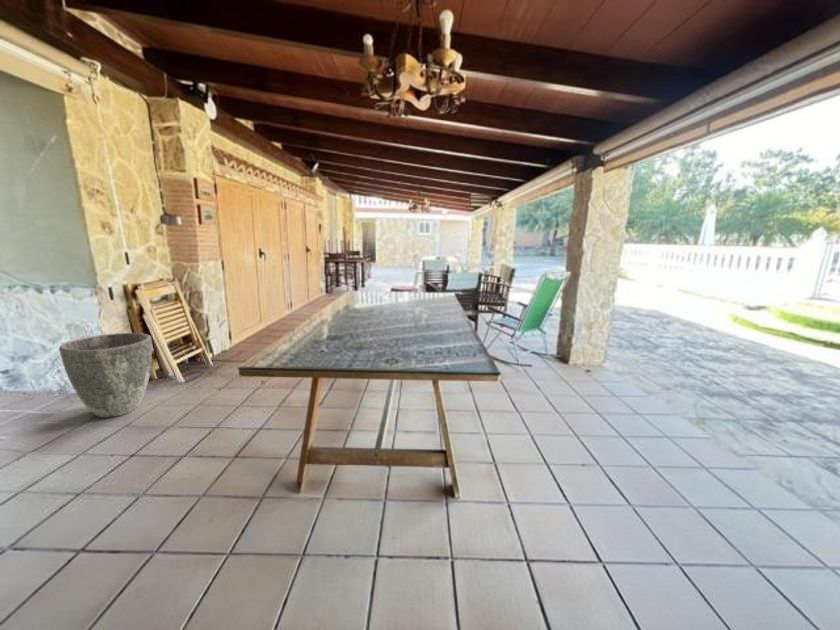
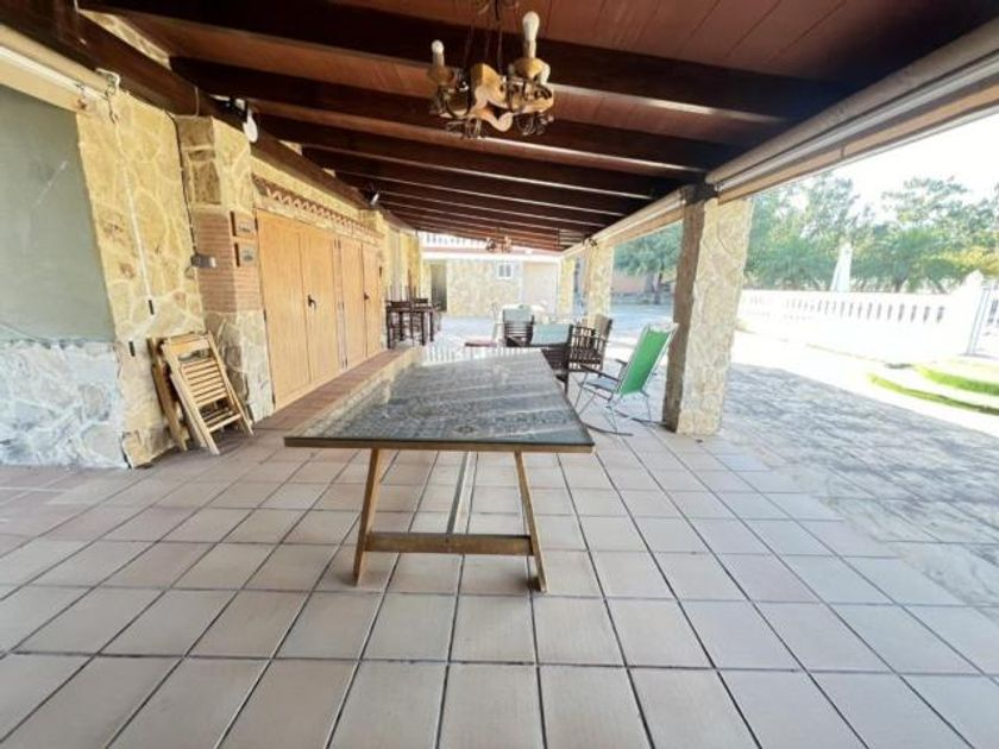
- planter pot (112, 376)
